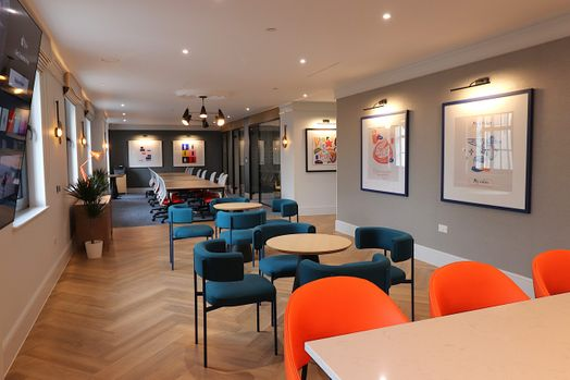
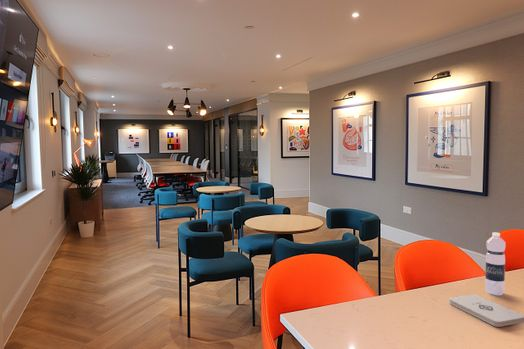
+ notepad (484, 309)
+ water bottle (495, 263)
